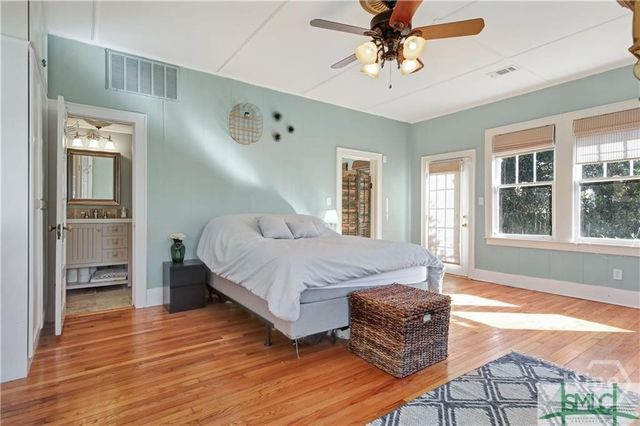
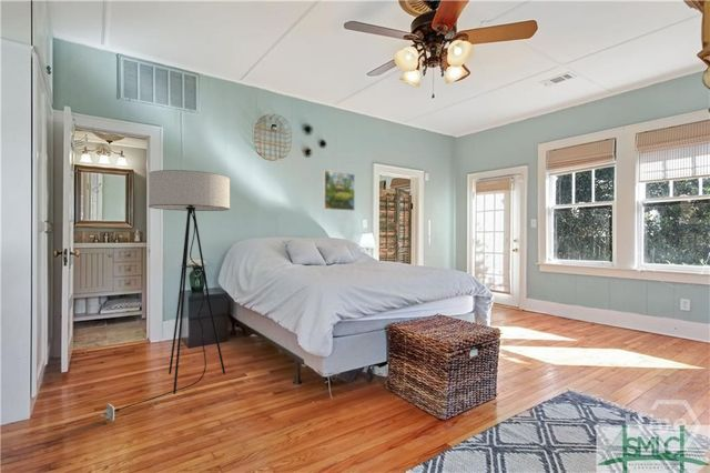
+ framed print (338, 191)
+ floor lamp (180, 282)
